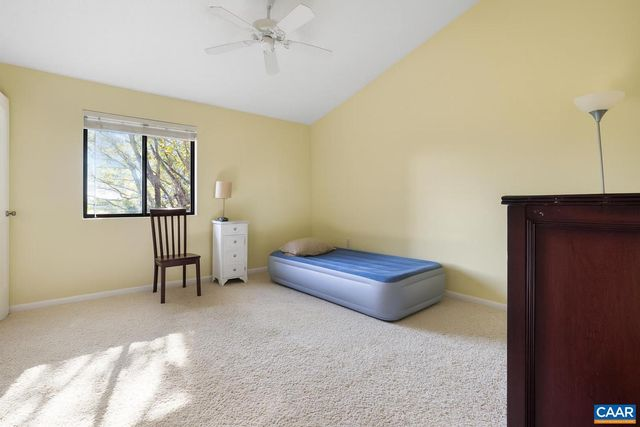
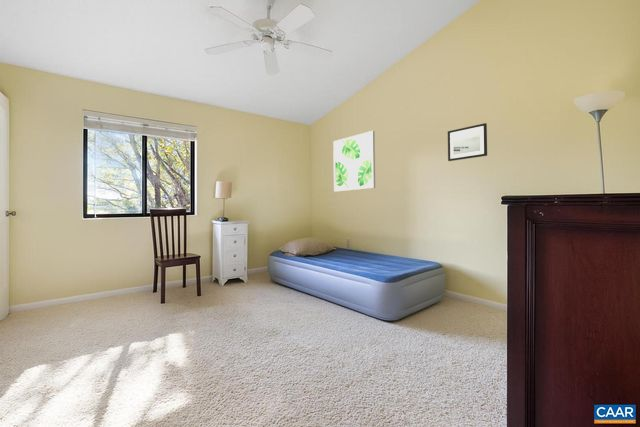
+ wall art (353, 163)
+ wall art (466, 143)
